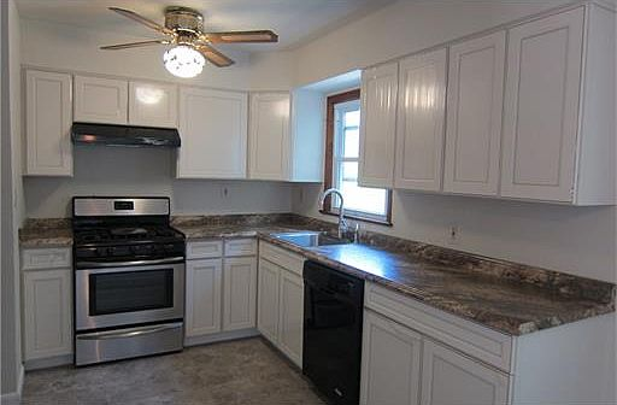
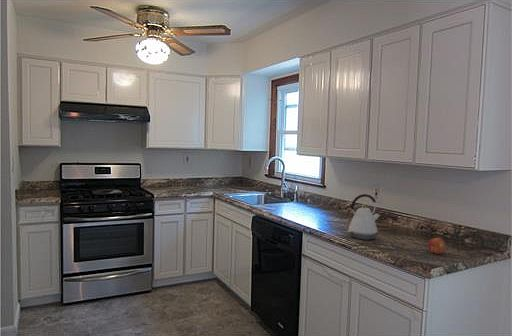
+ fruit (437, 245)
+ kettle (364, 215)
